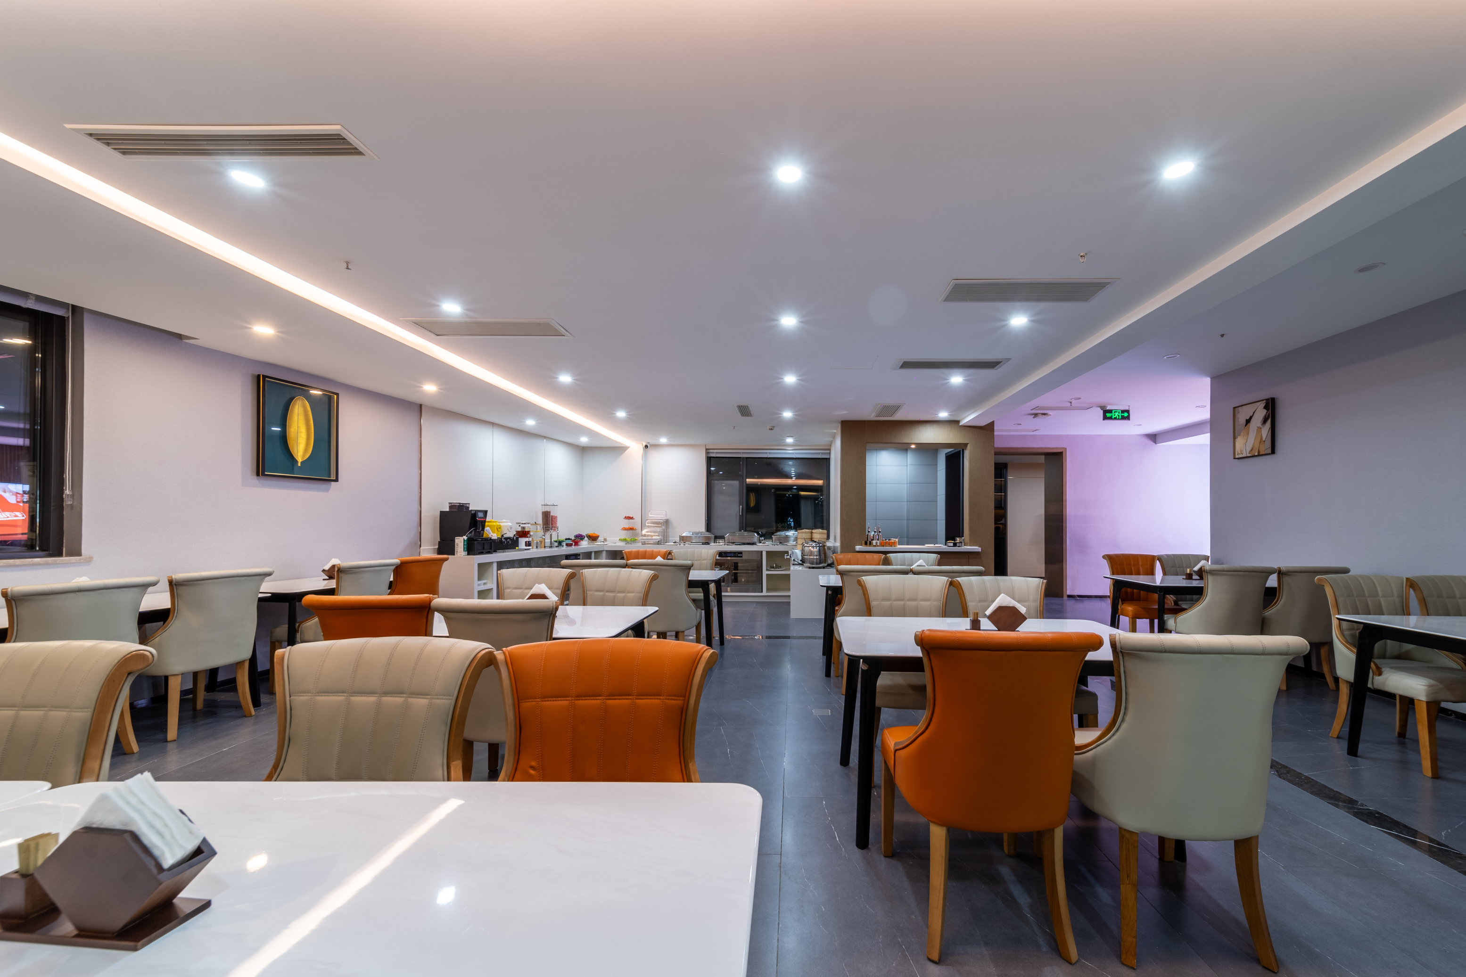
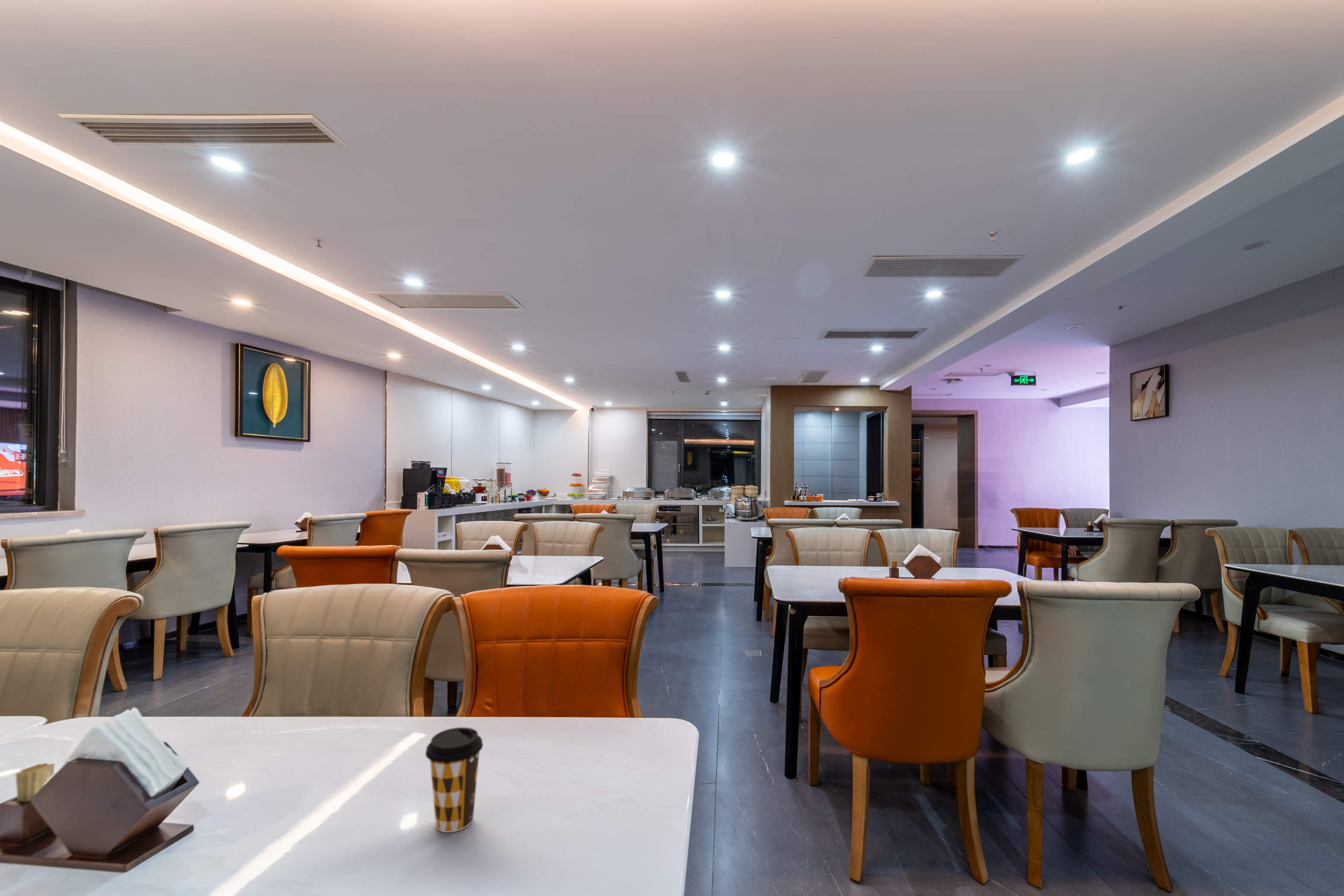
+ coffee cup (454, 779)
